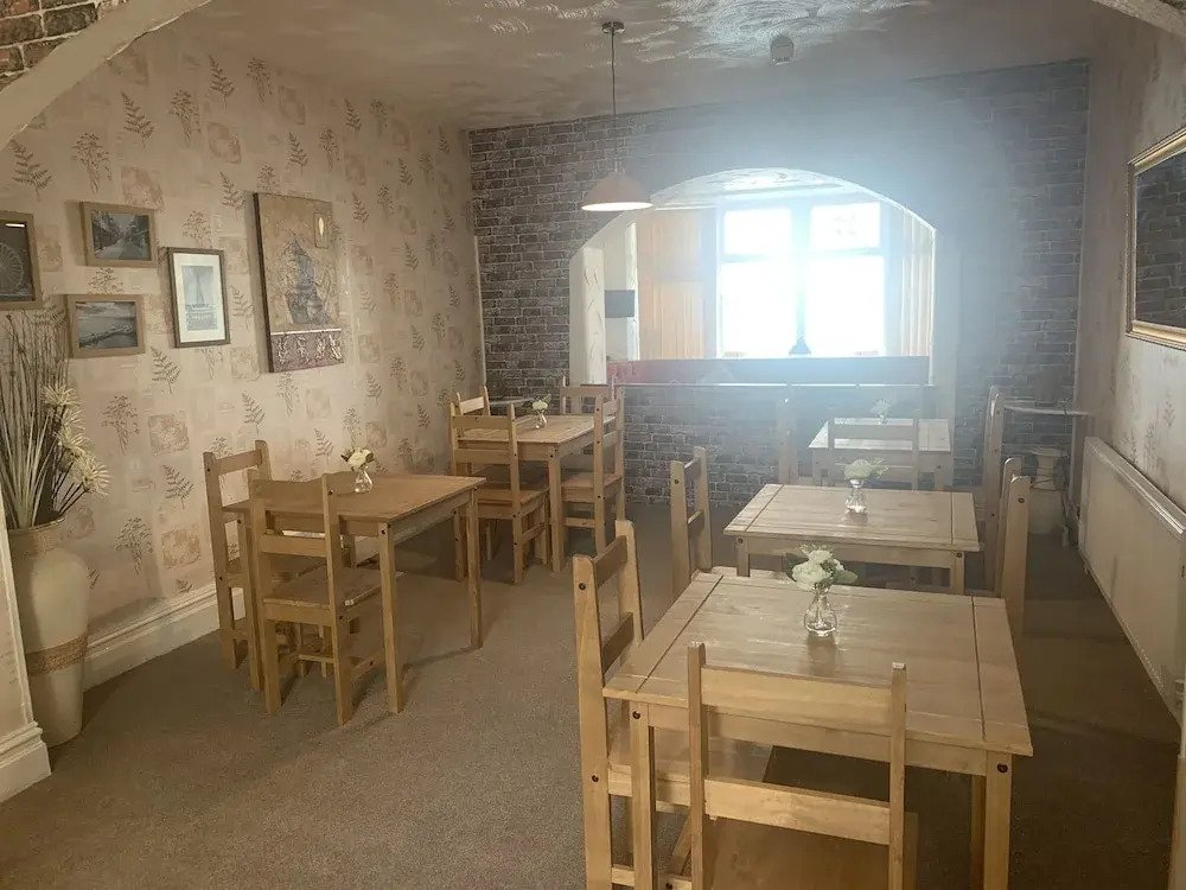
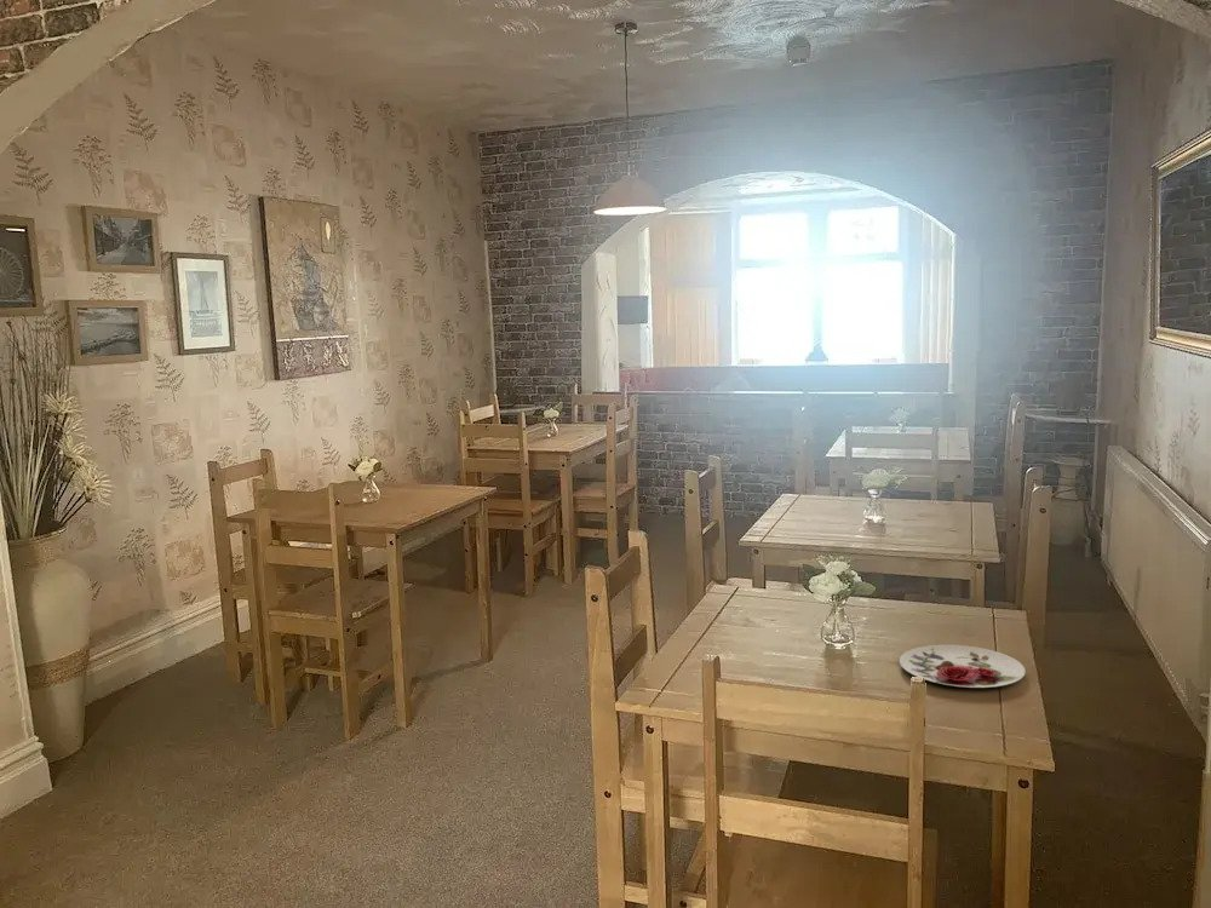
+ plate (960, 663)
